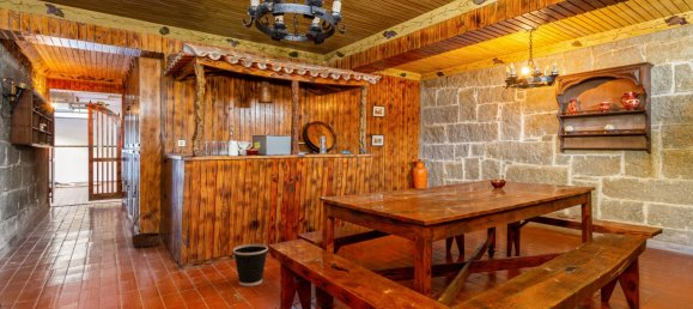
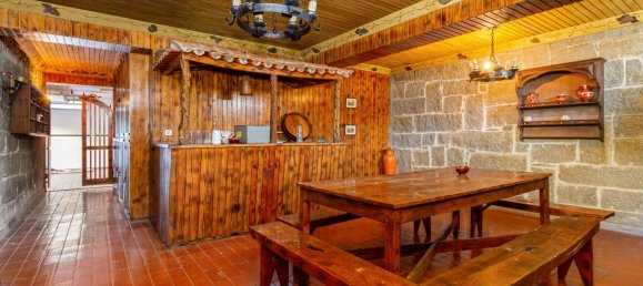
- wastebasket (250, 265)
- basket (146, 232)
